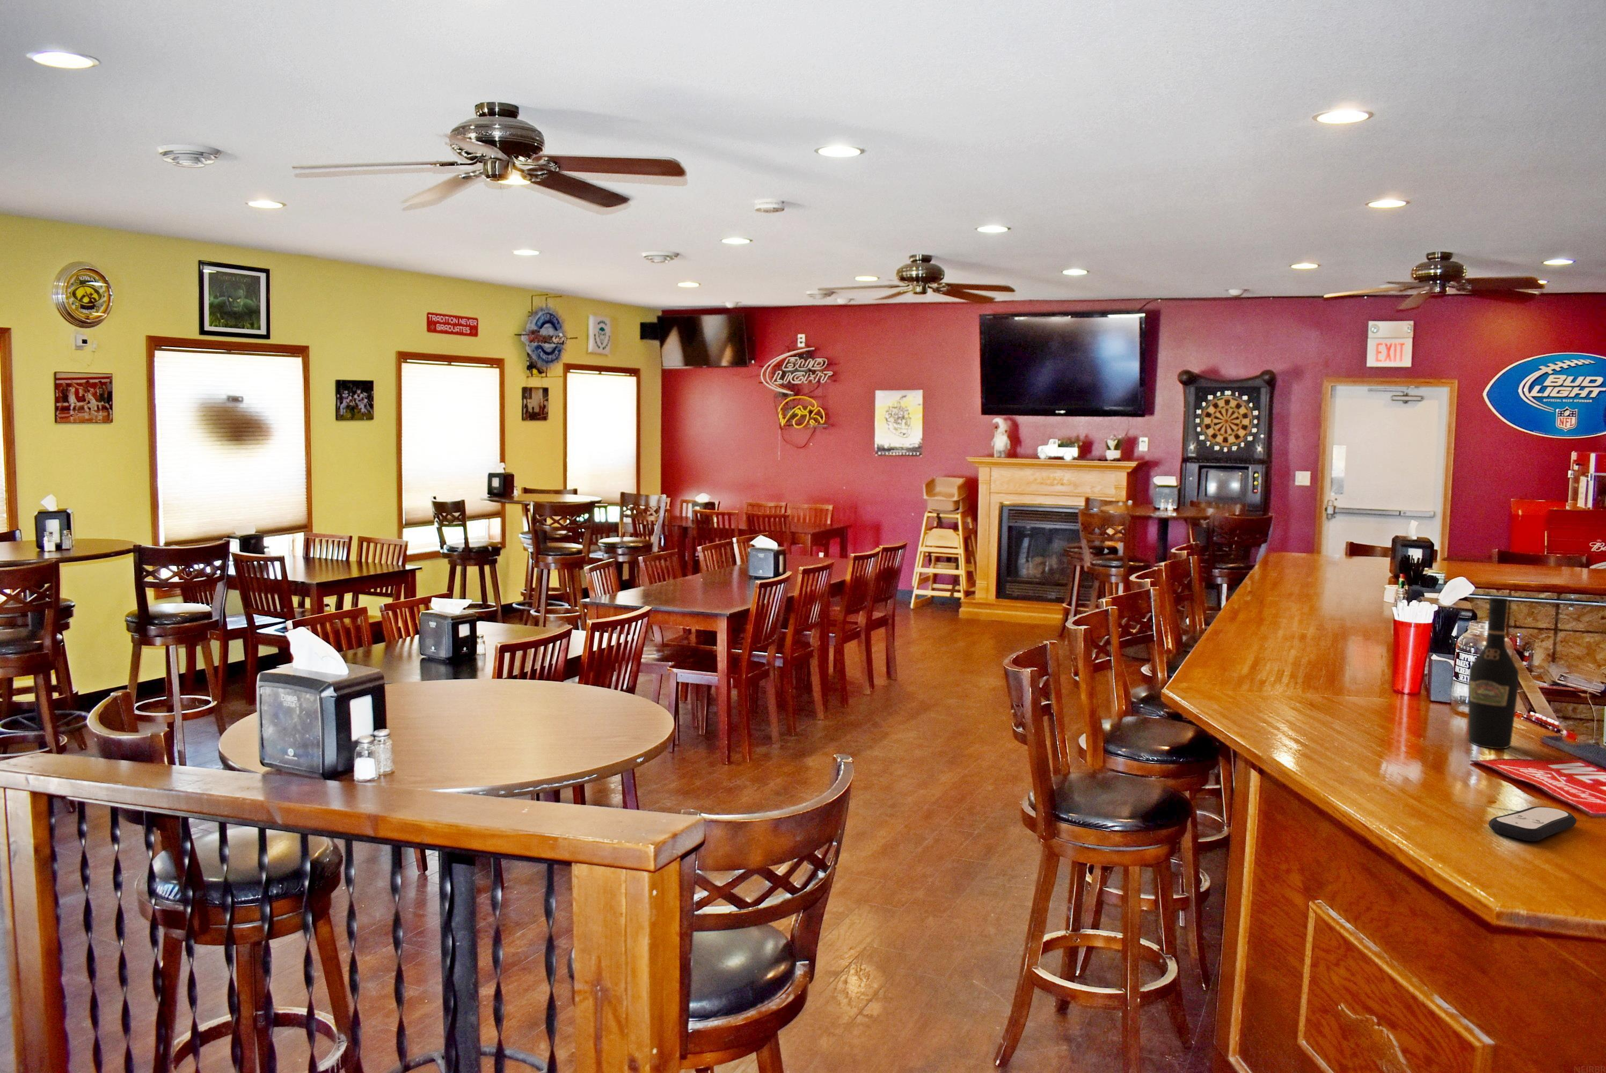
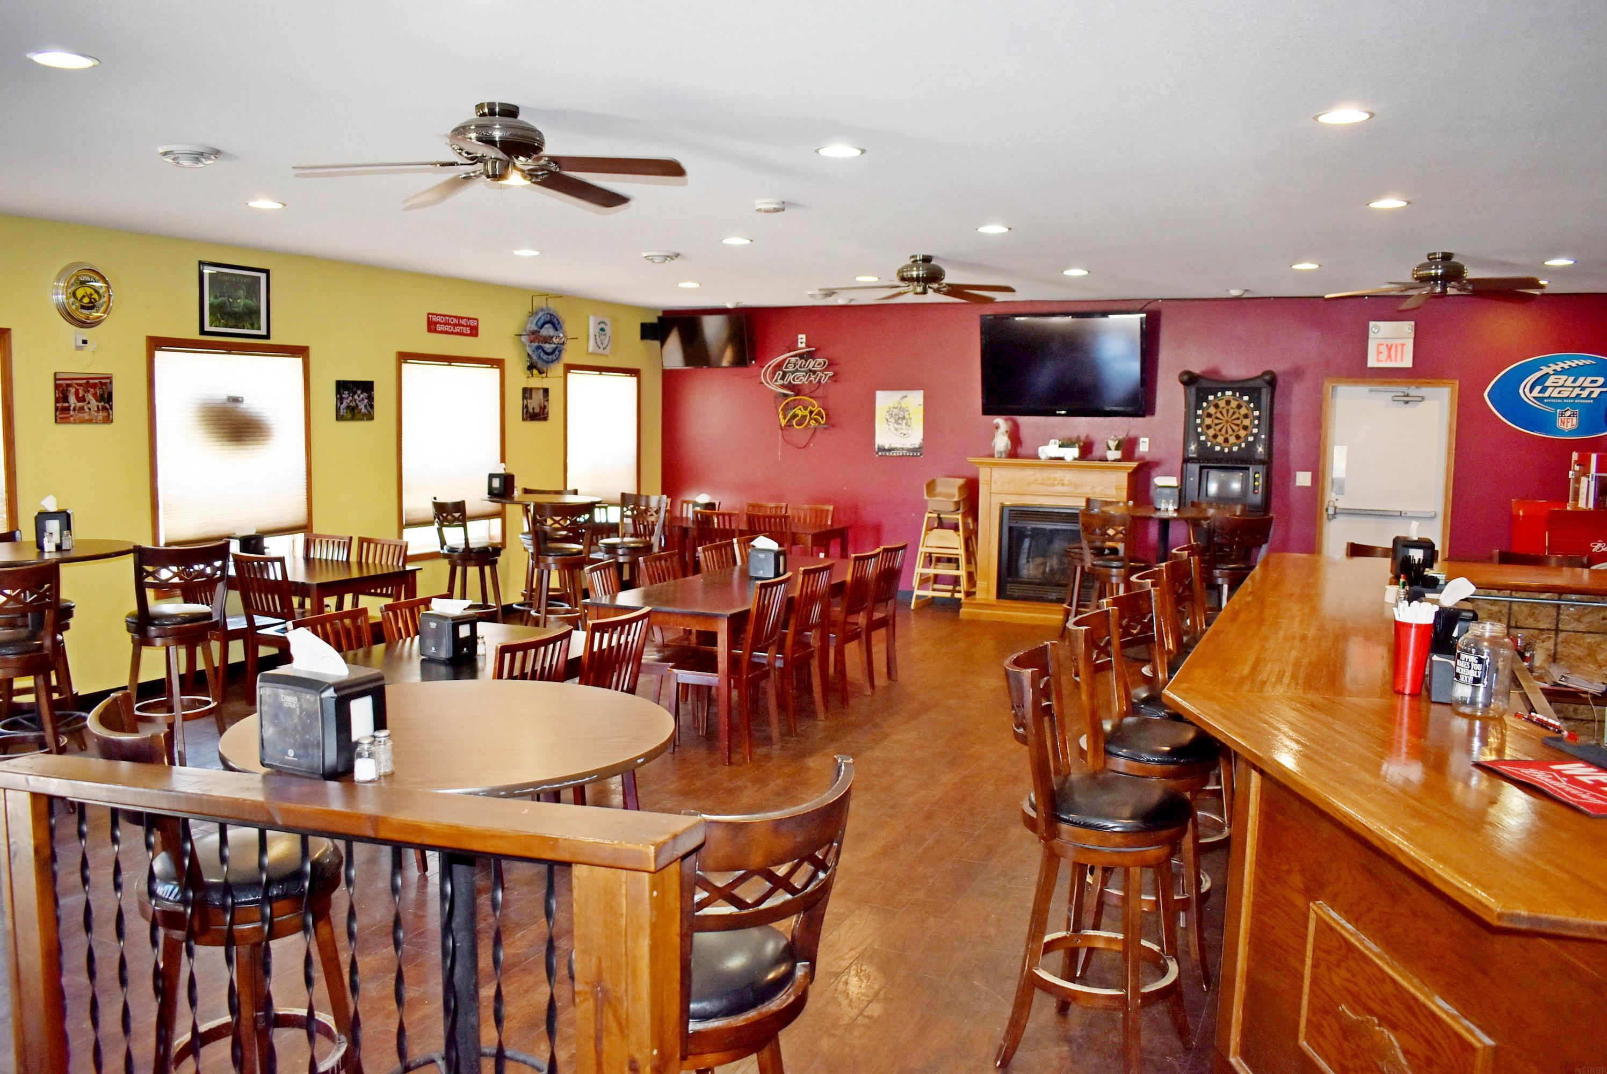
- wine bottle (1493, 672)
- remote control (1534, 822)
